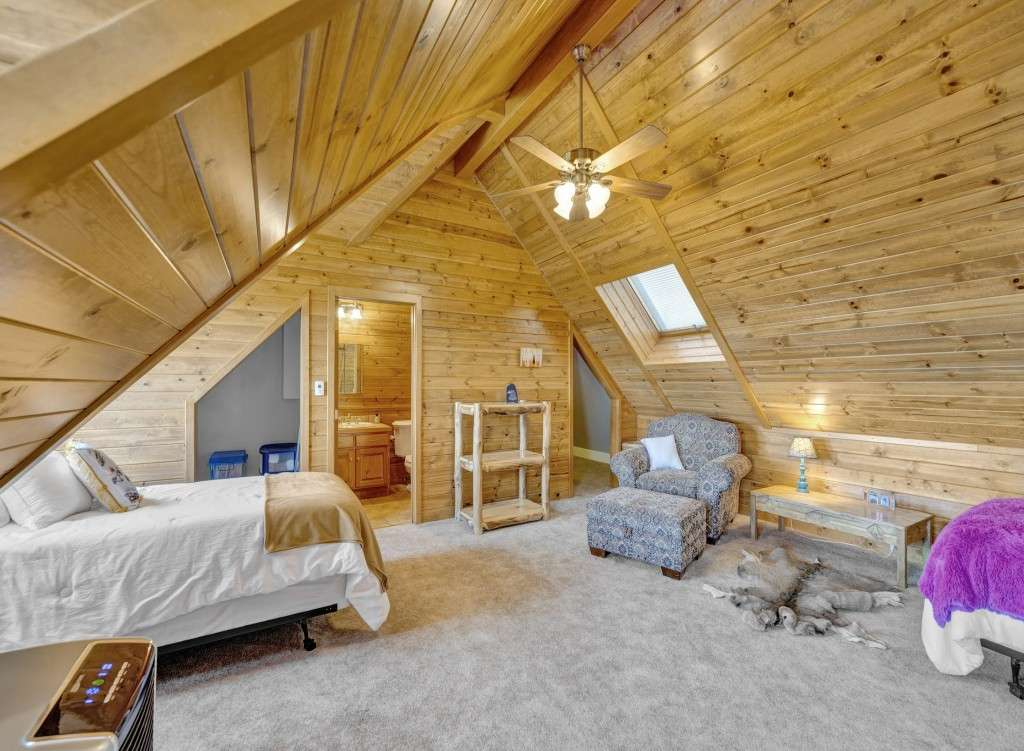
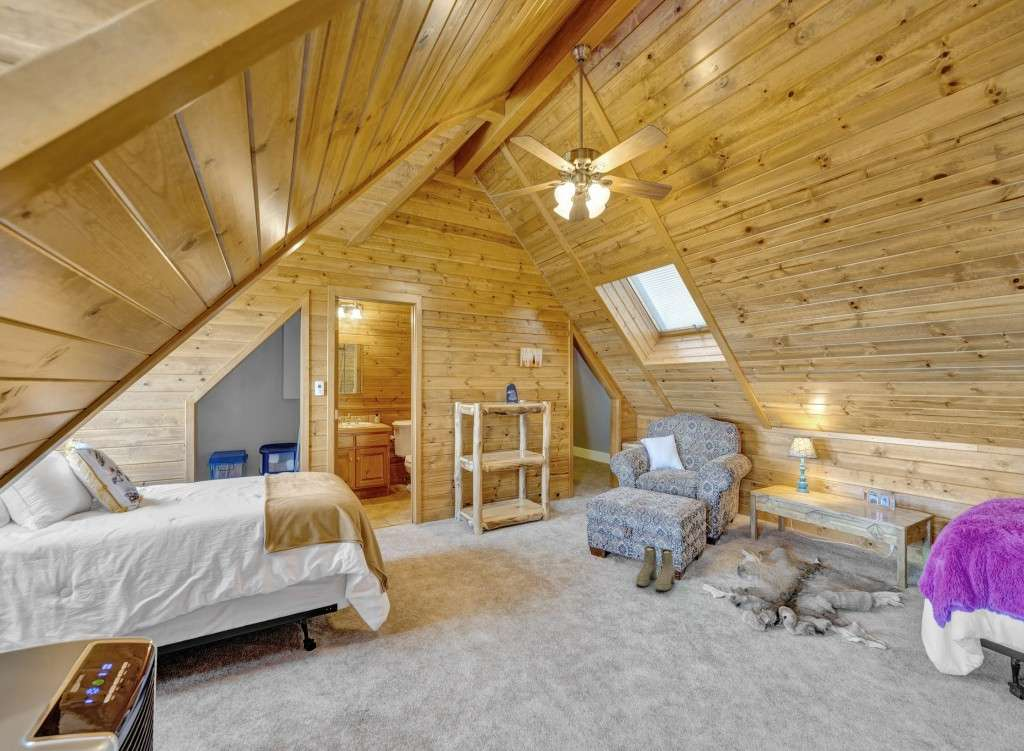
+ boots (656, 567)
